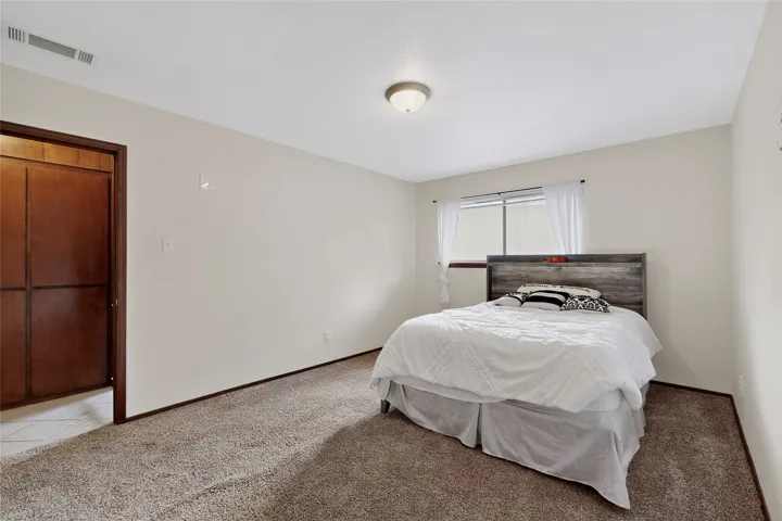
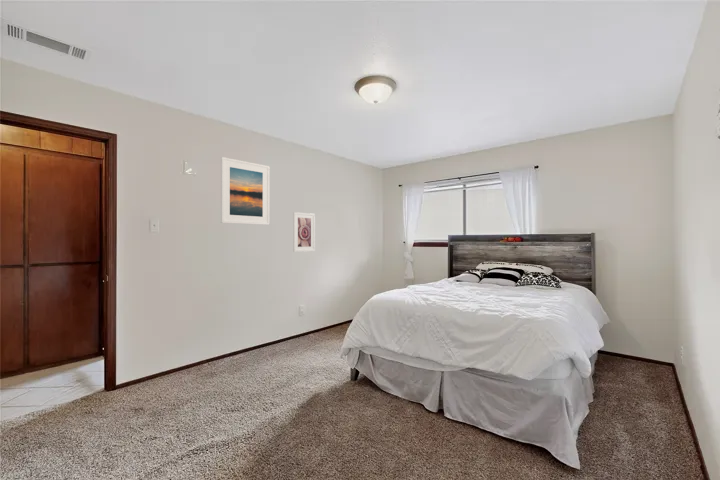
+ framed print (304, 232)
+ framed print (246, 192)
